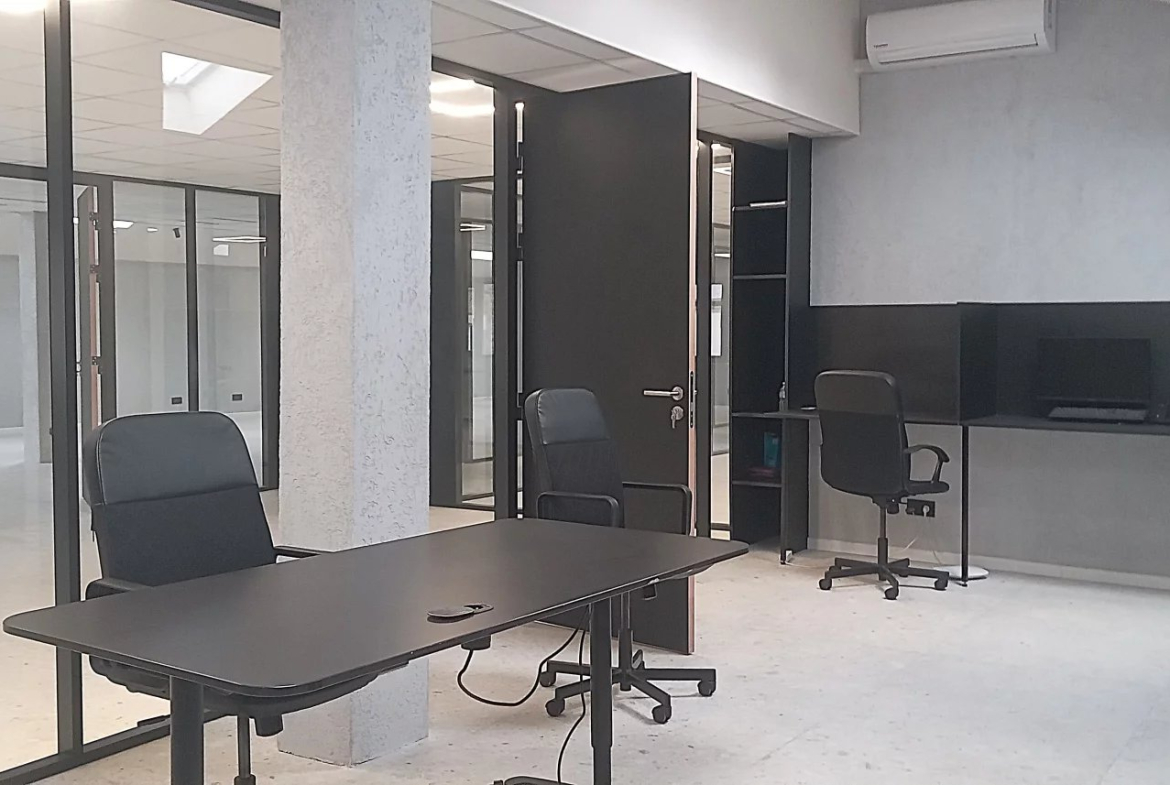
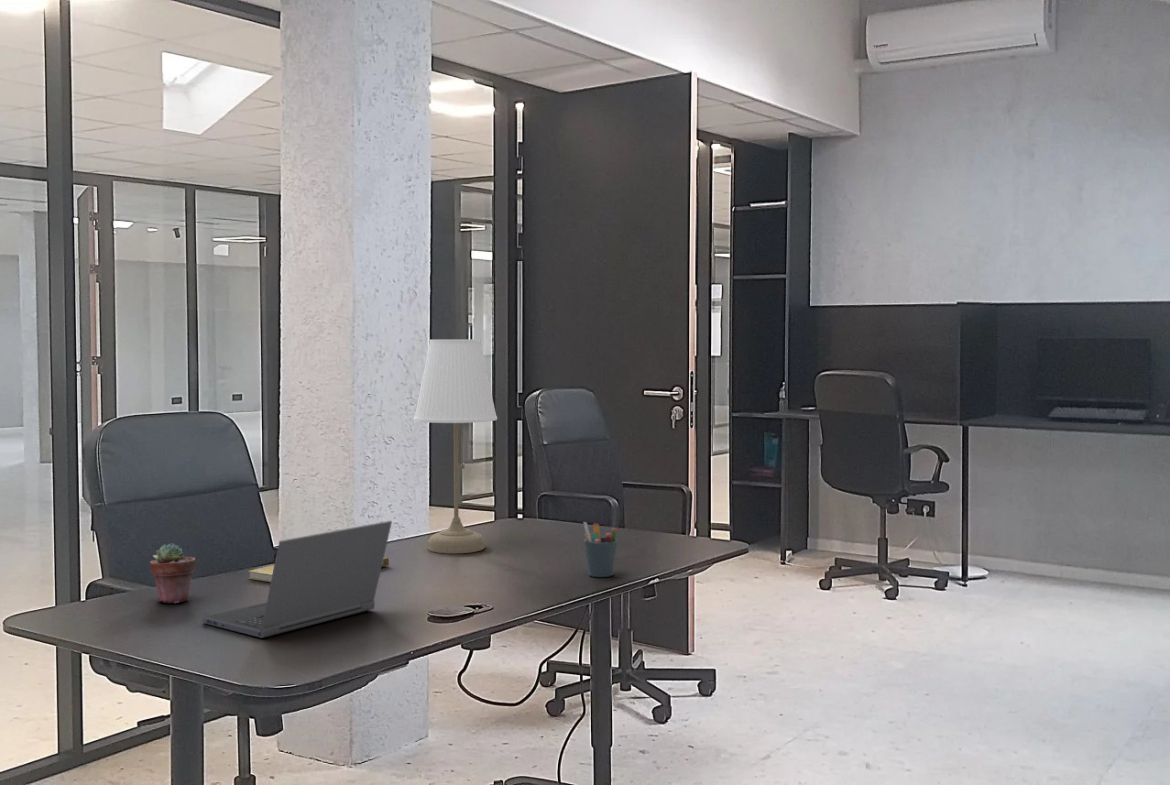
+ booklet (273, 568)
+ potted succulent (172, 571)
+ desk lamp (455, 444)
+ pen holder (600, 547)
+ laptop computer (298, 571)
